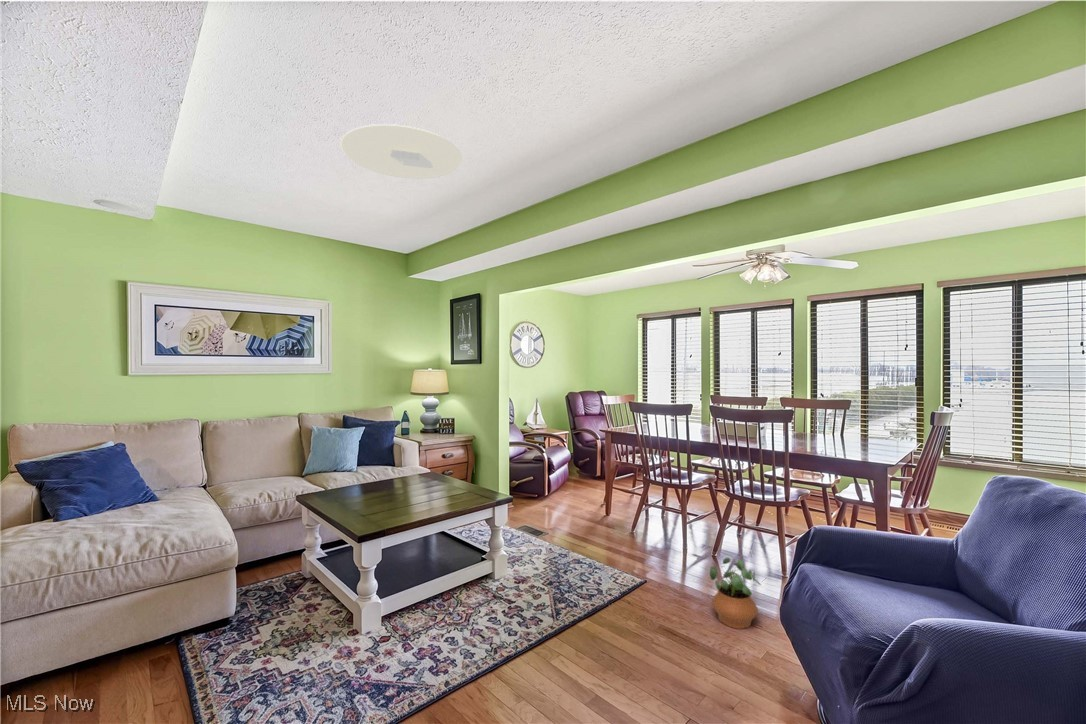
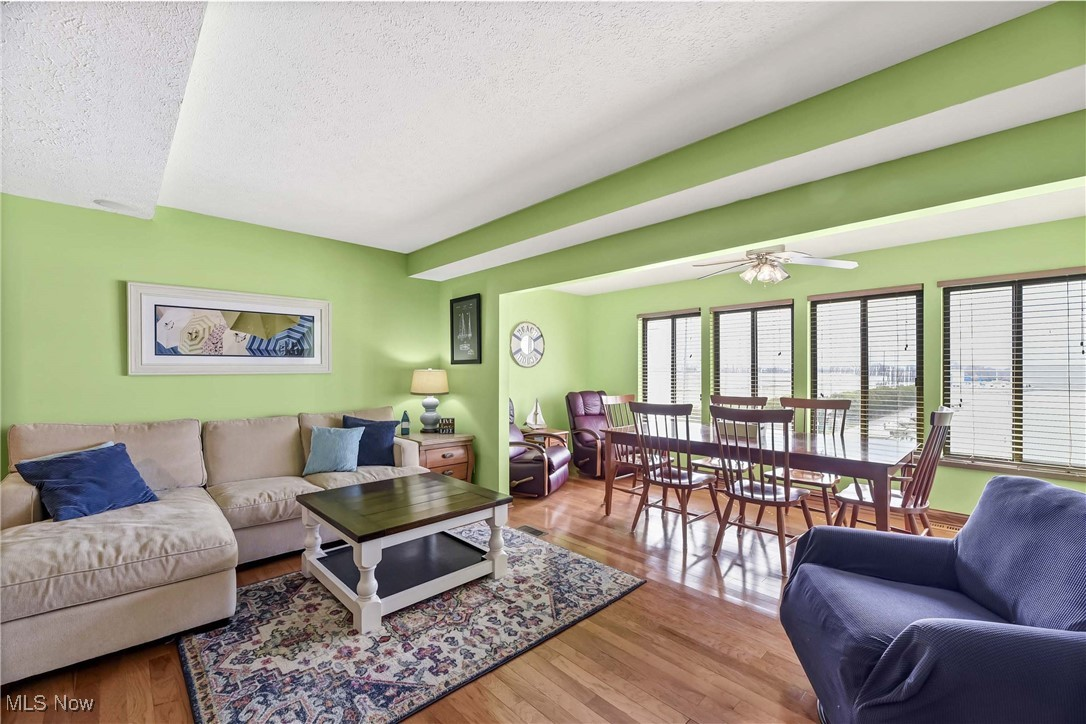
- potted plant (736, 589)
- ceiling light (403, 149)
